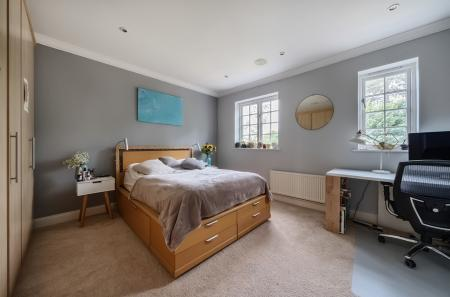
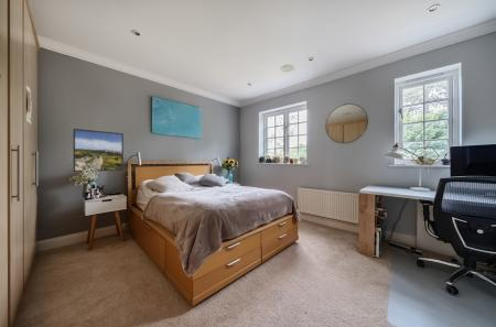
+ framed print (99, 151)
